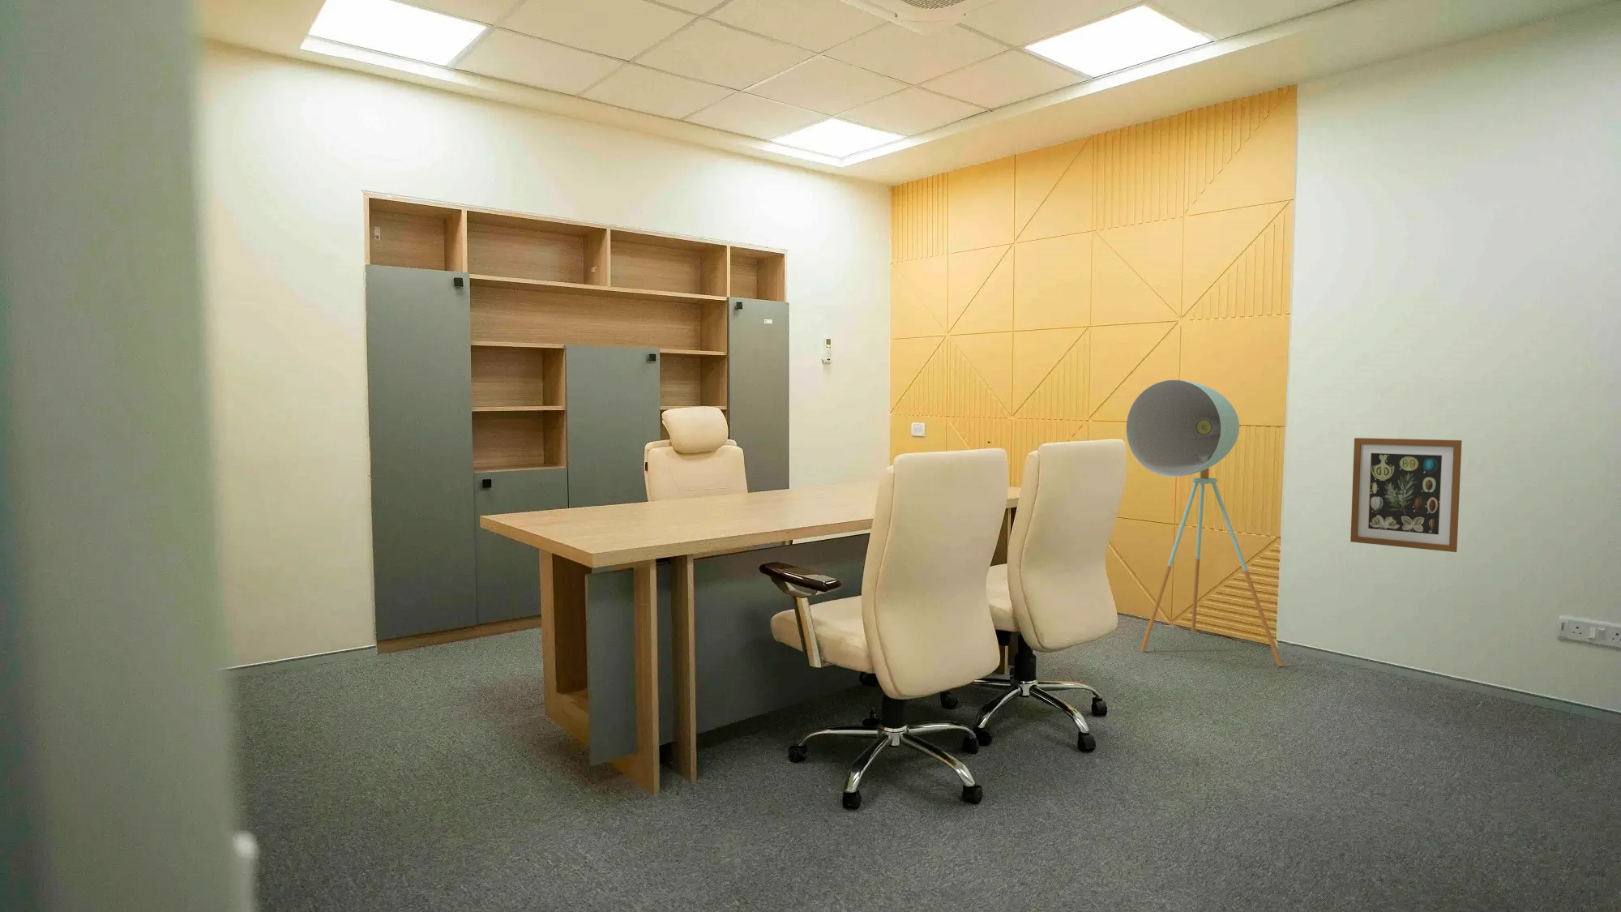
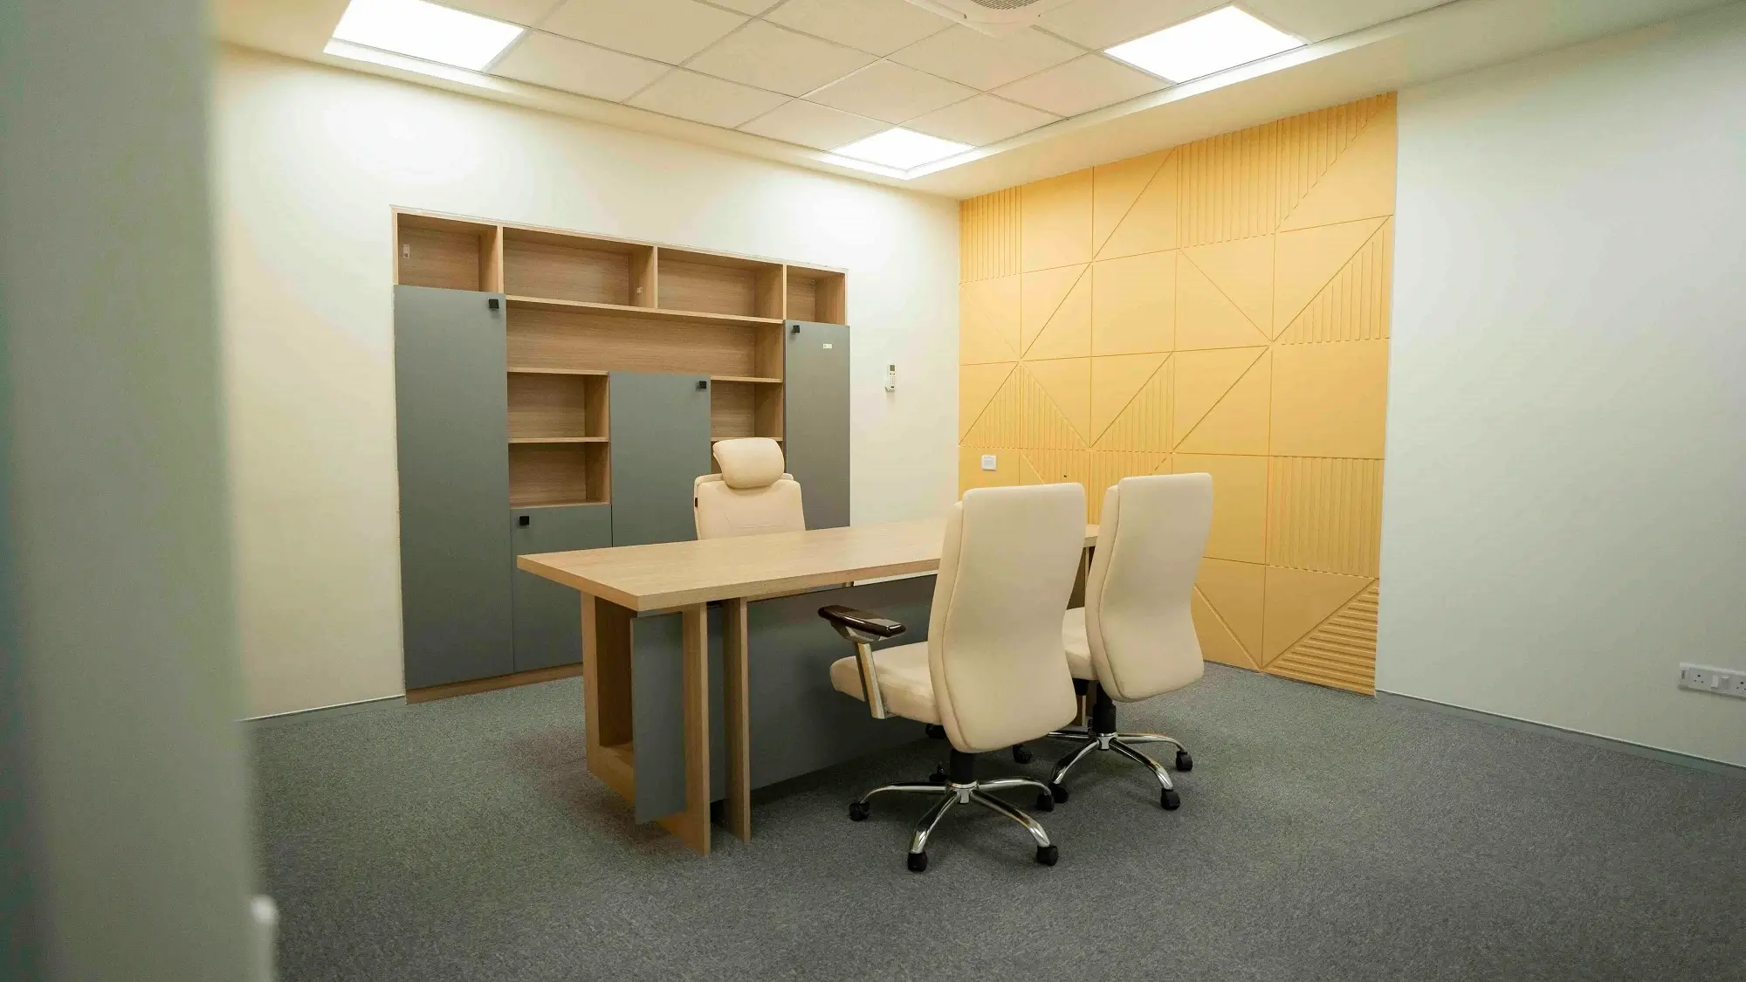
- wall art (1404, 493)
- floor lamp (1224, 516)
